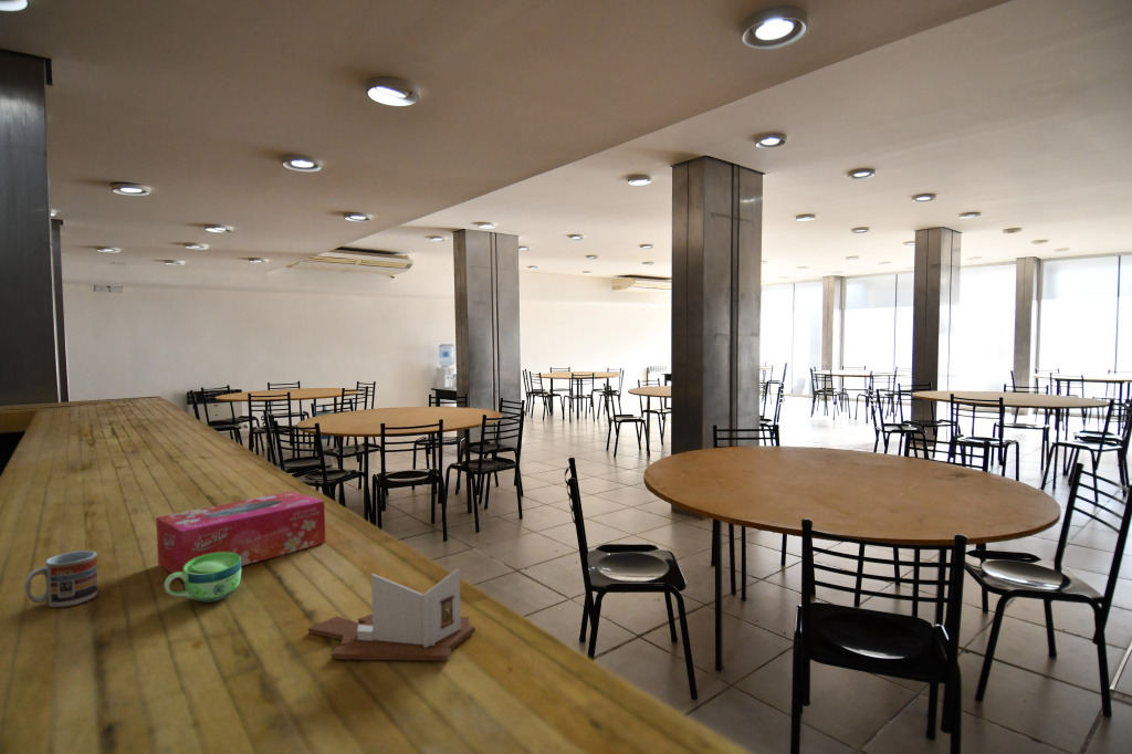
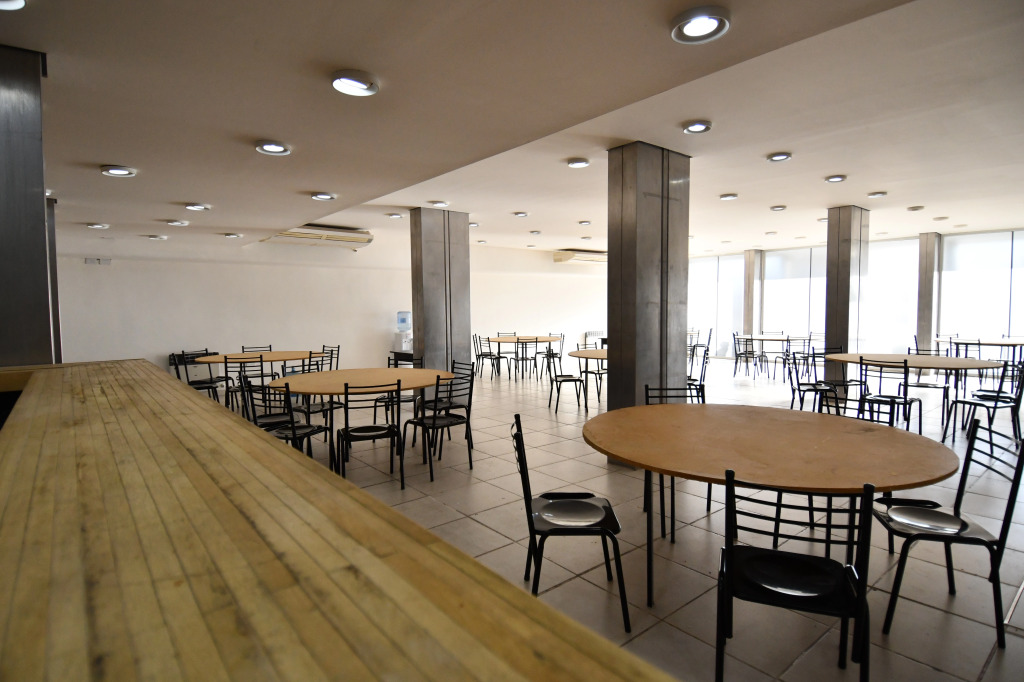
- cup (62, 580)
- cup (205, 580)
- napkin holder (395, 600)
- tissue box (244, 531)
